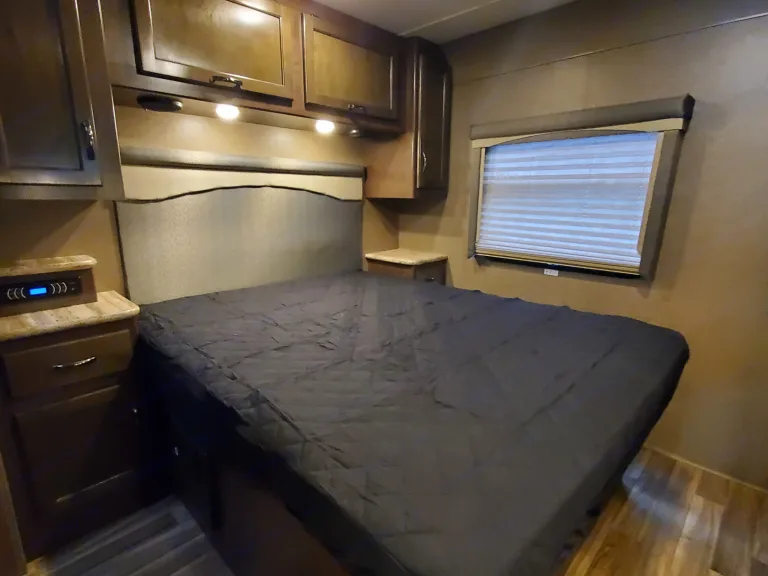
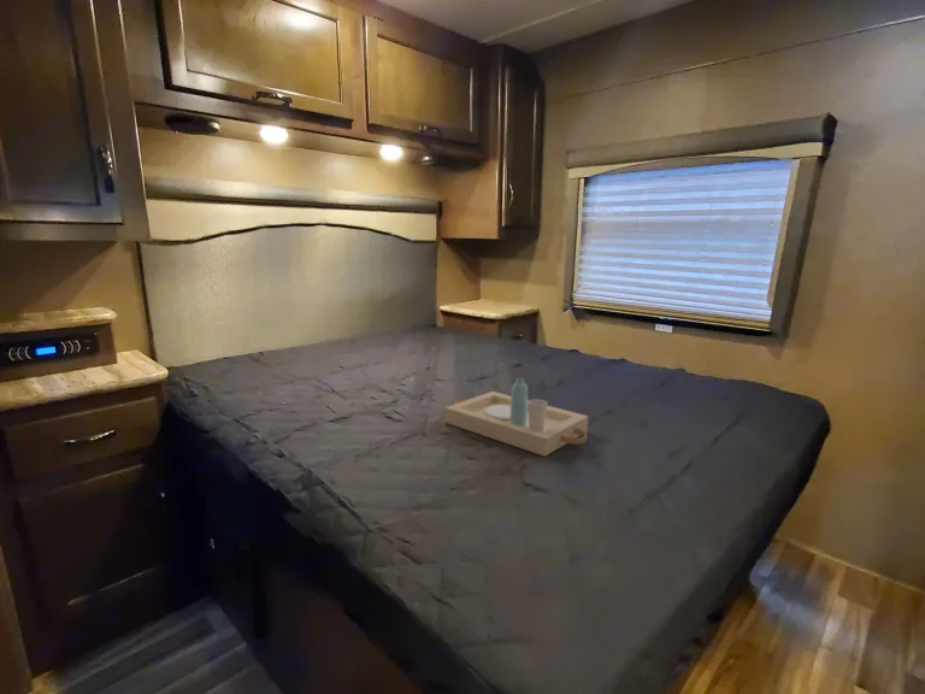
+ serving tray (515, 399)
